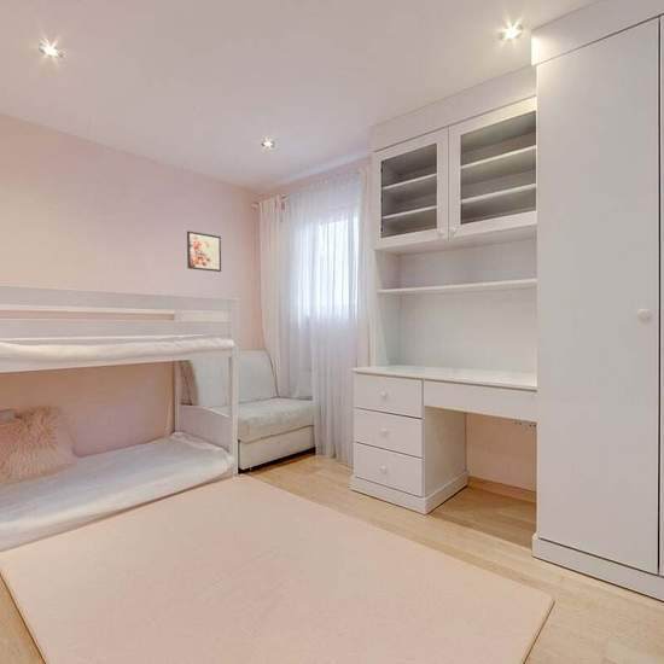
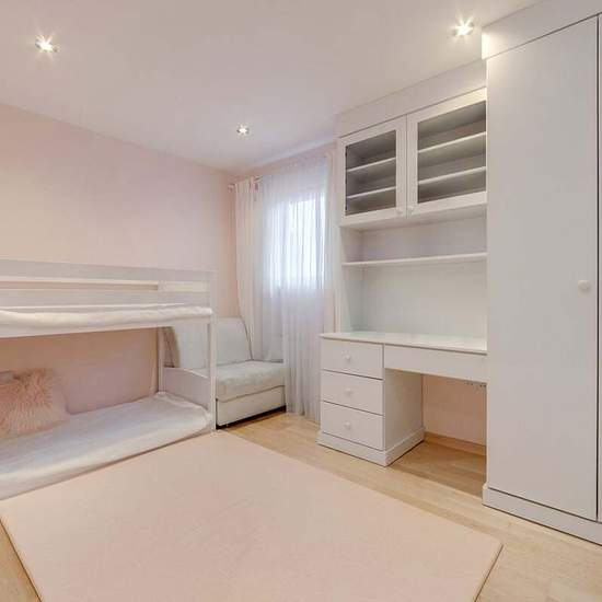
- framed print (204, 251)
